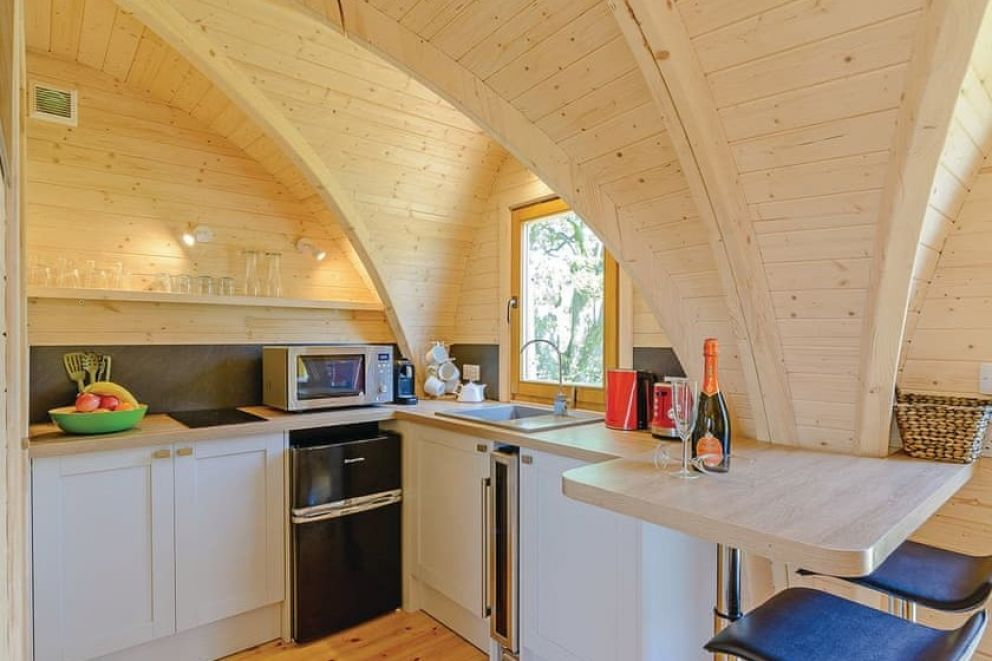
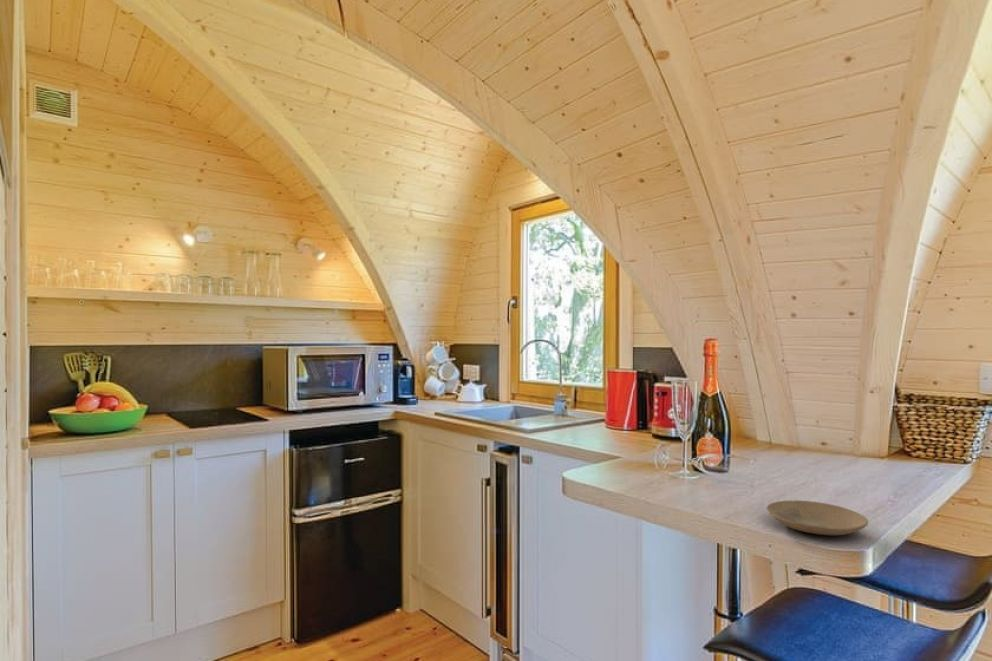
+ plate (815, 520)
